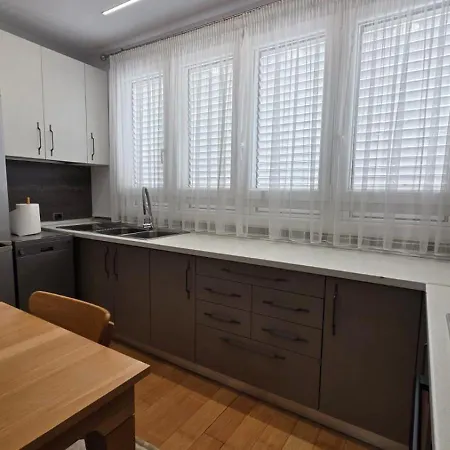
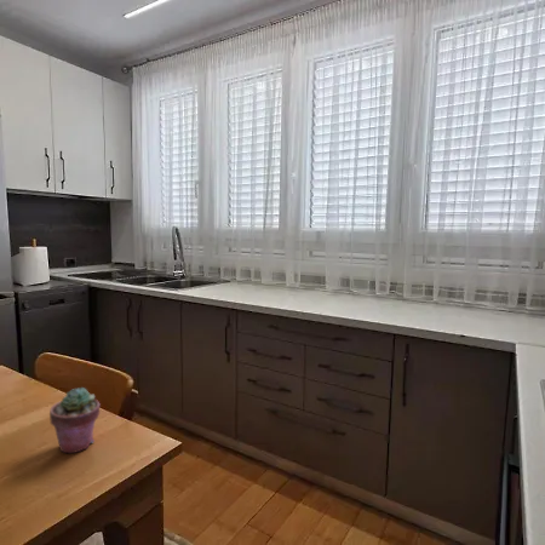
+ potted succulent (75, 417)
